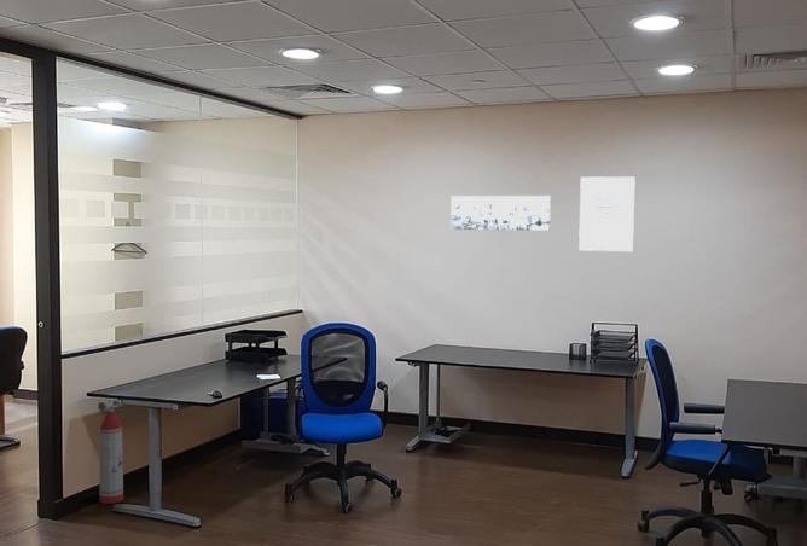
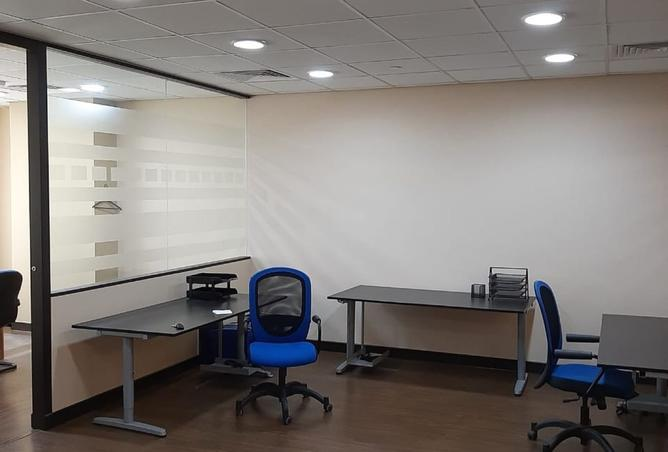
- fire extinguisher (111, 448)
- wall art (499, 213)
- wall art (606, 214)
